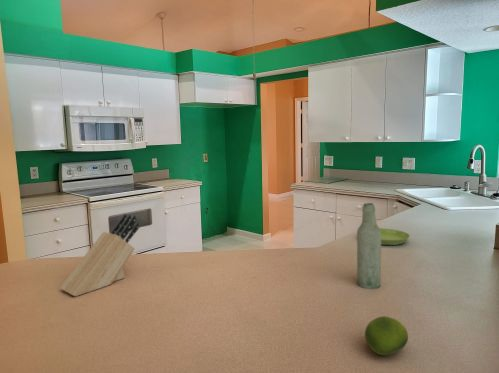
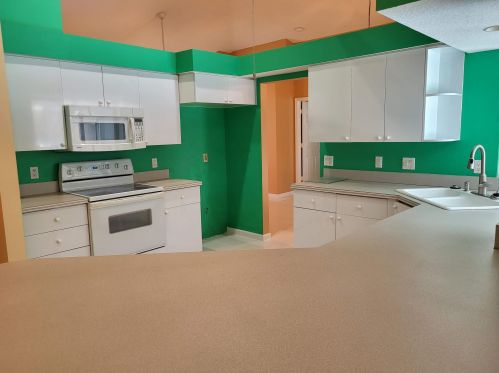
- saucer (384, 236)
- bottle (369, 245)
- fruit (384, 335)
- knife block (103, 250)
